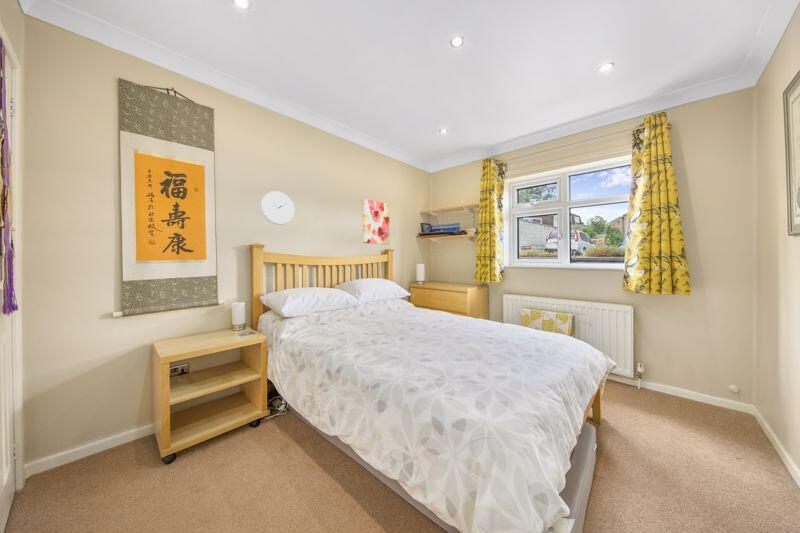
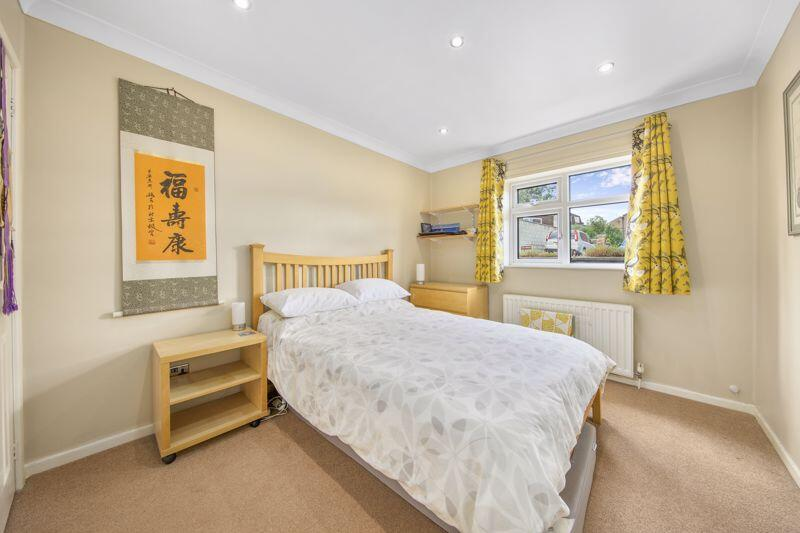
- wall clock (278, 207)
- wall art (376, 222)
